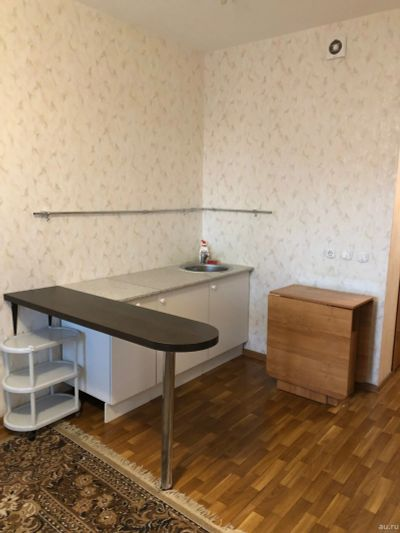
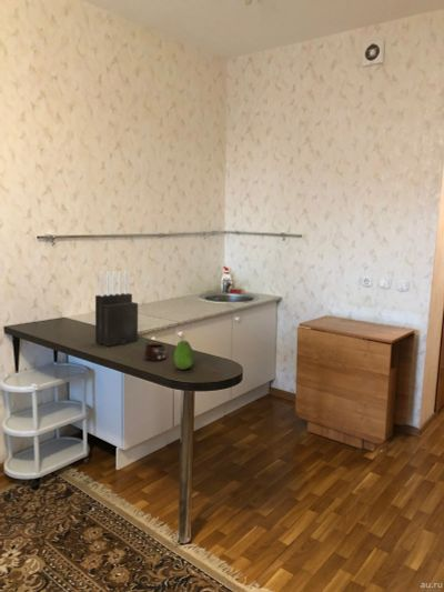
+ knife block (118, 307)
+ mug (153, 351)
+ fruit (183, 354)
